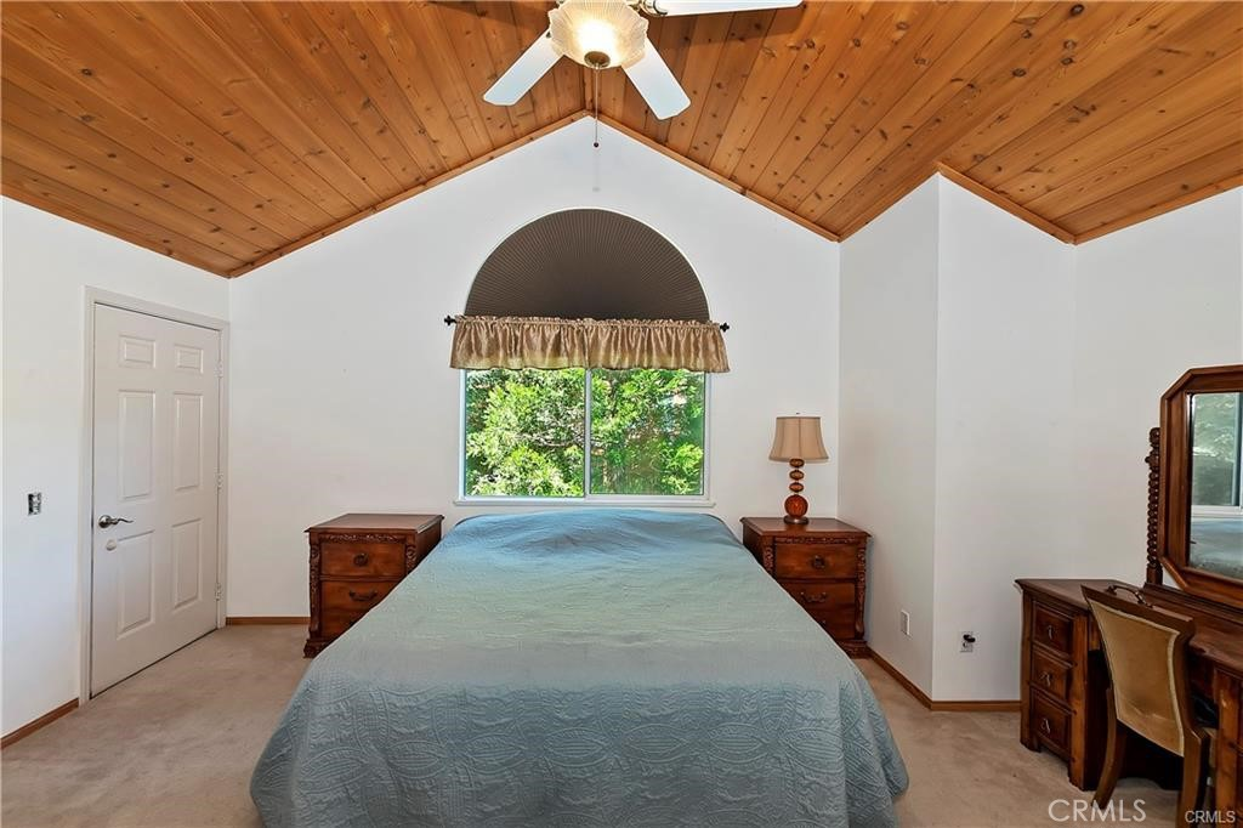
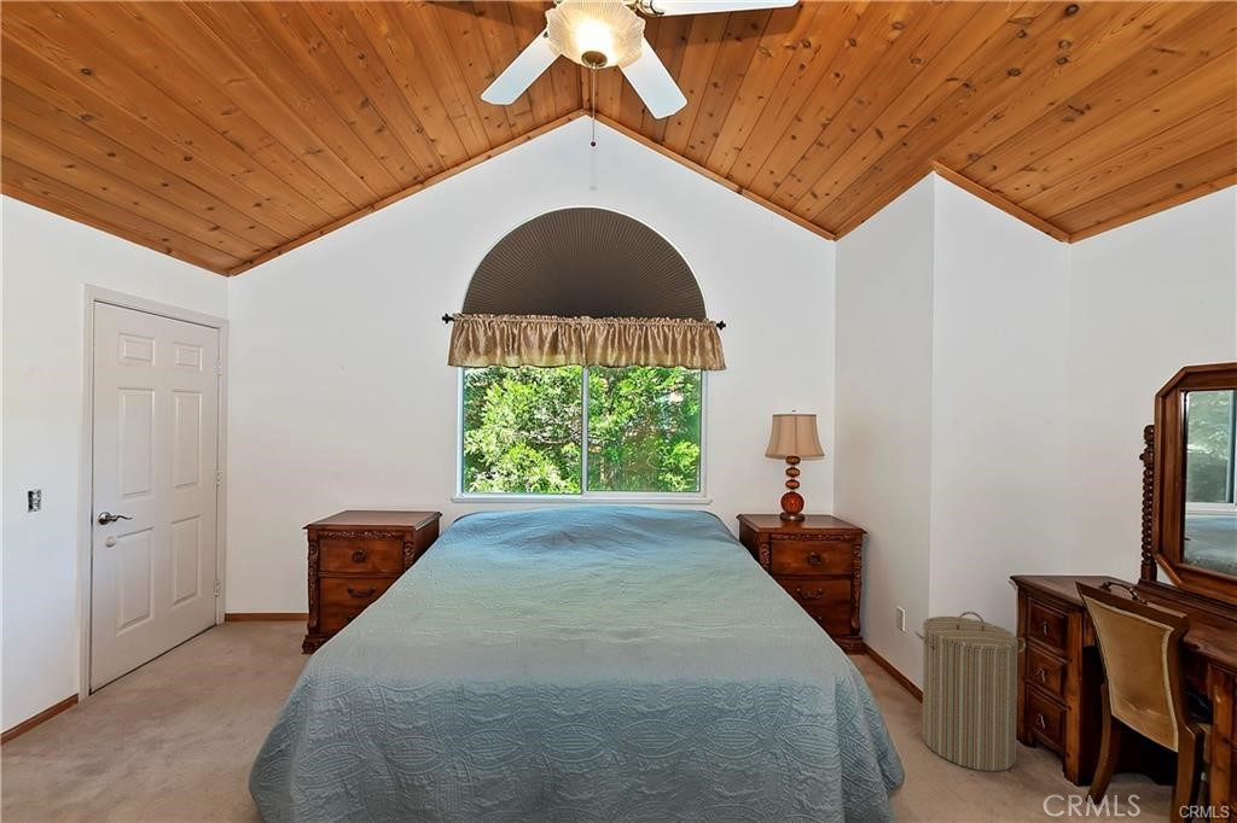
+ laundry hamper (968, 679)
